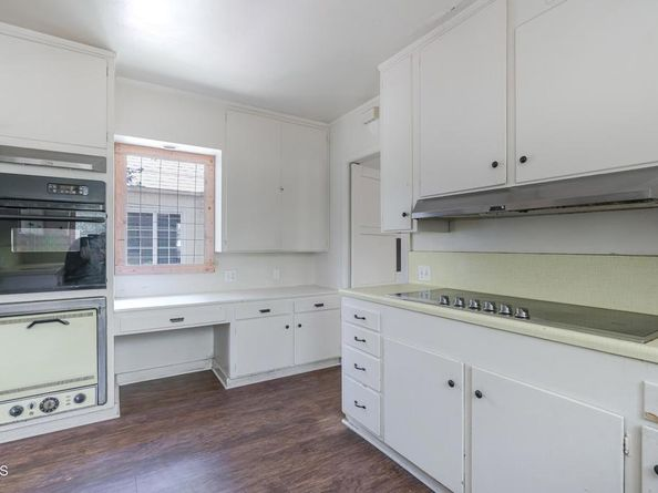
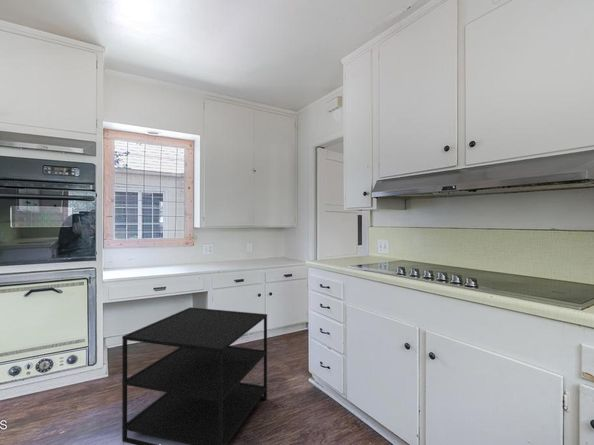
+ side table (202, 370)
